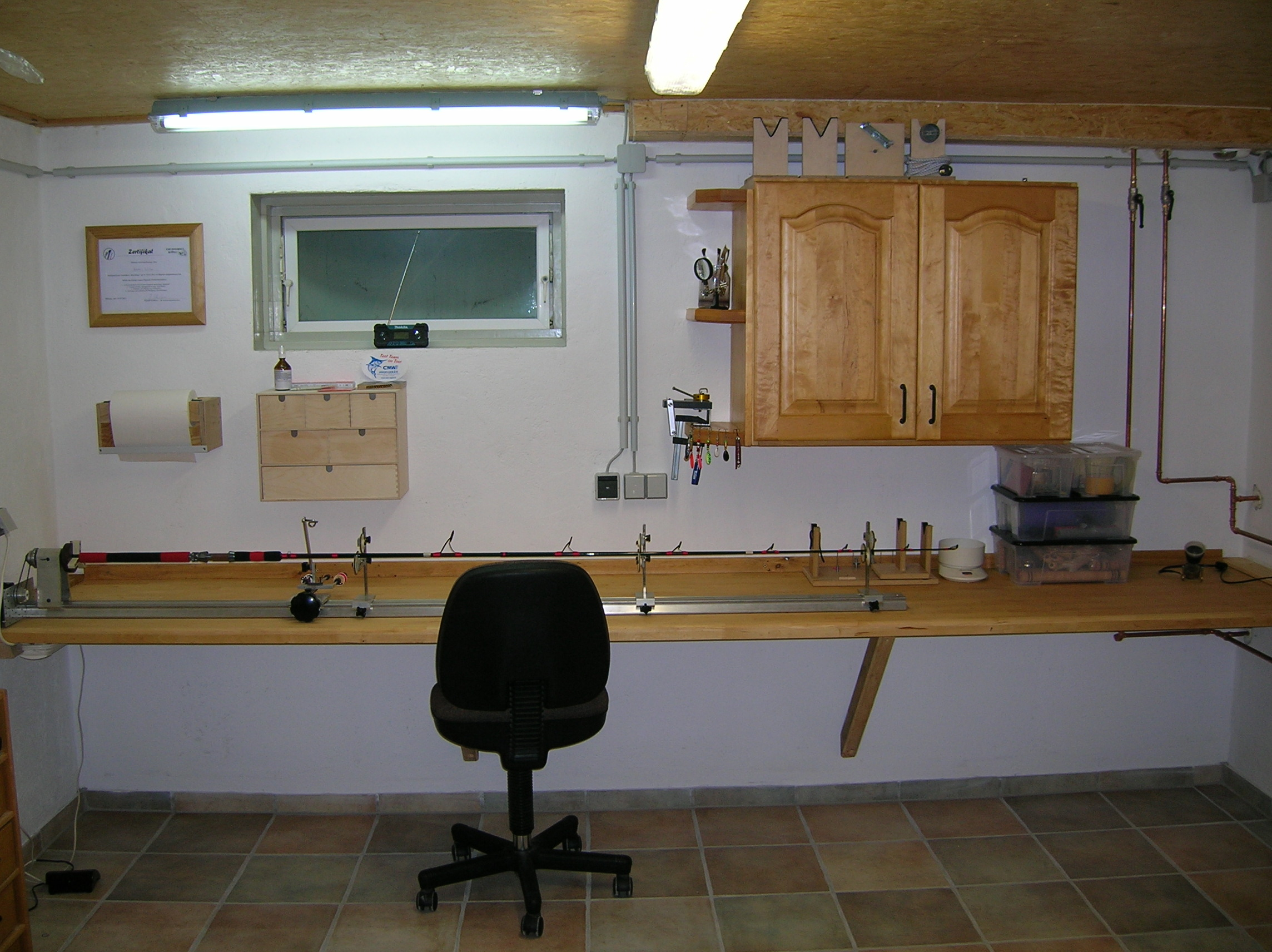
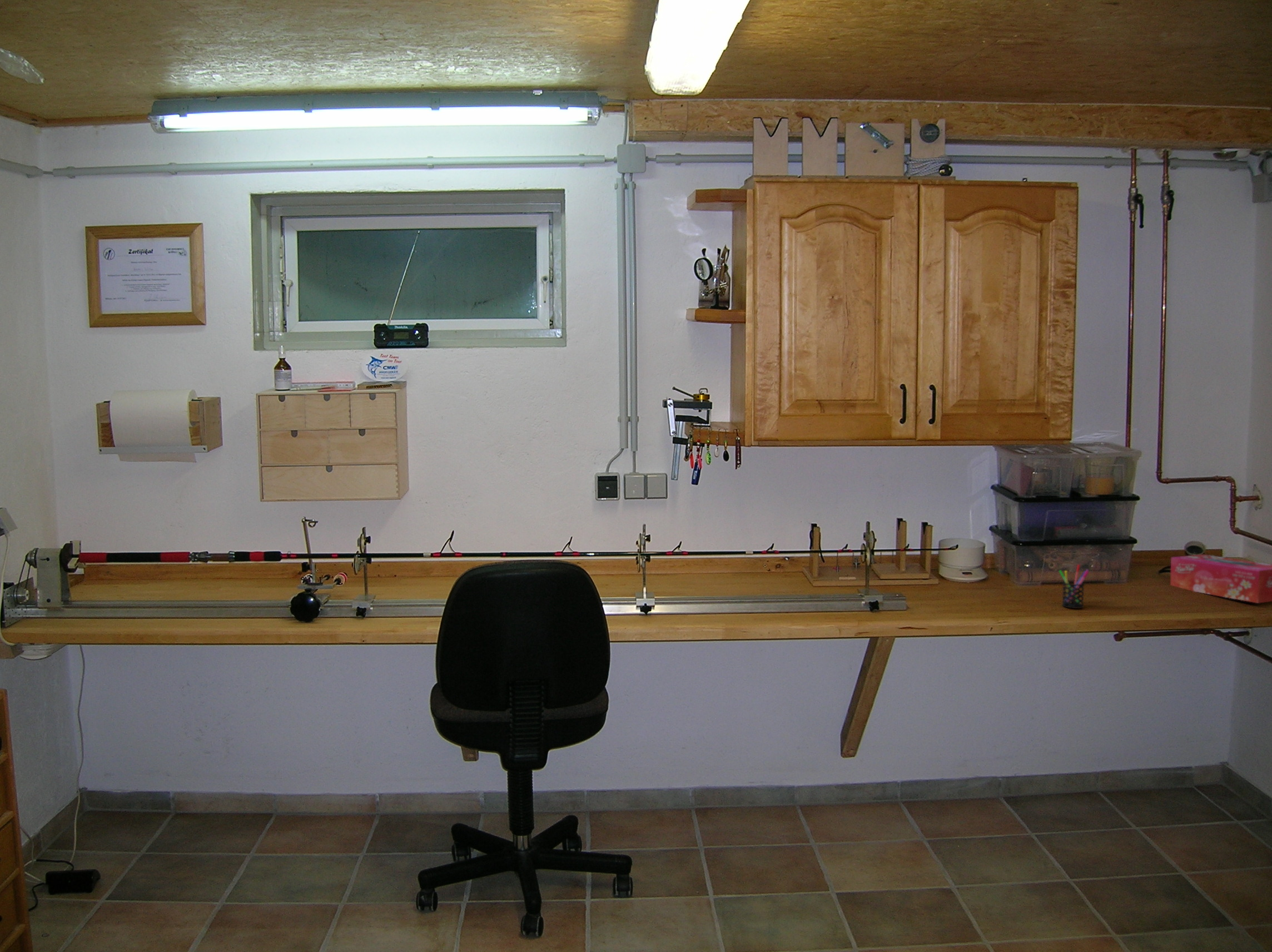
+ pen holder (1071, 585)
+ tissue box (1228, 577)
